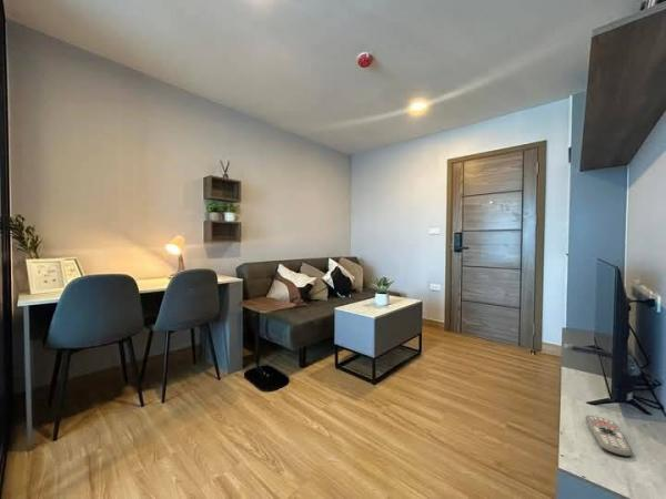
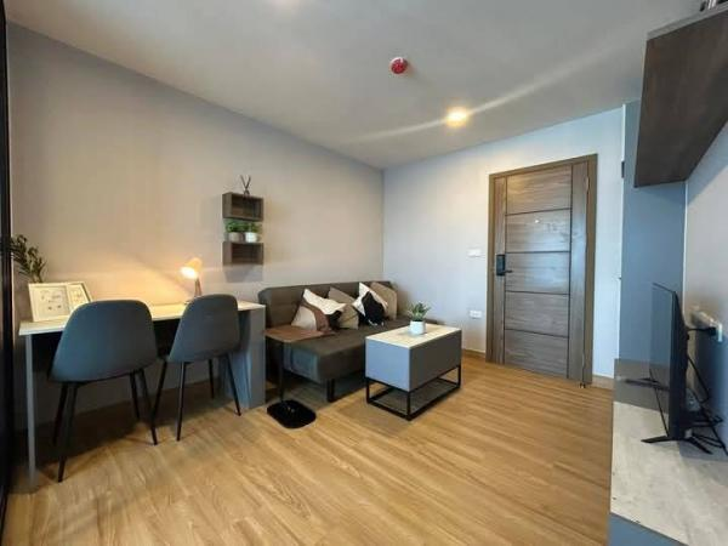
- remote control (607, 435)
